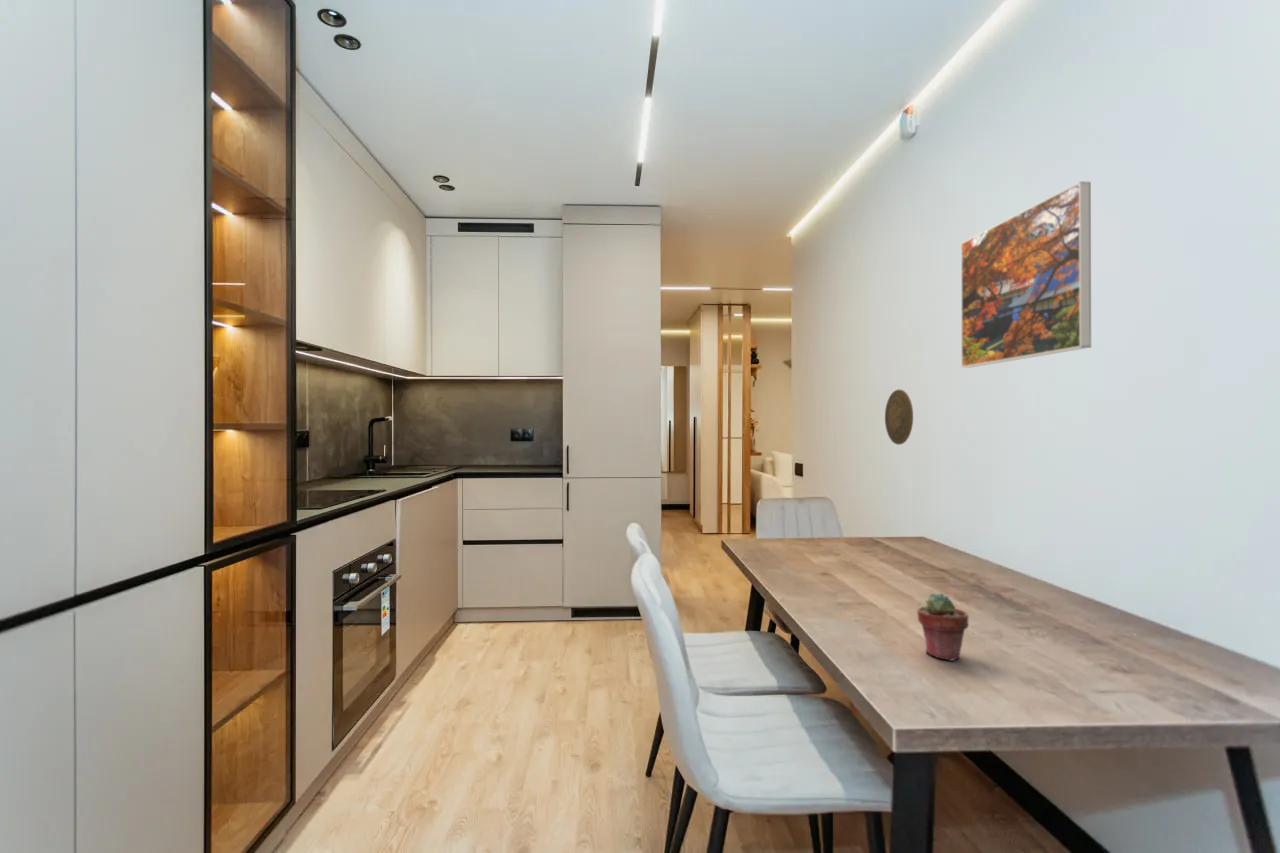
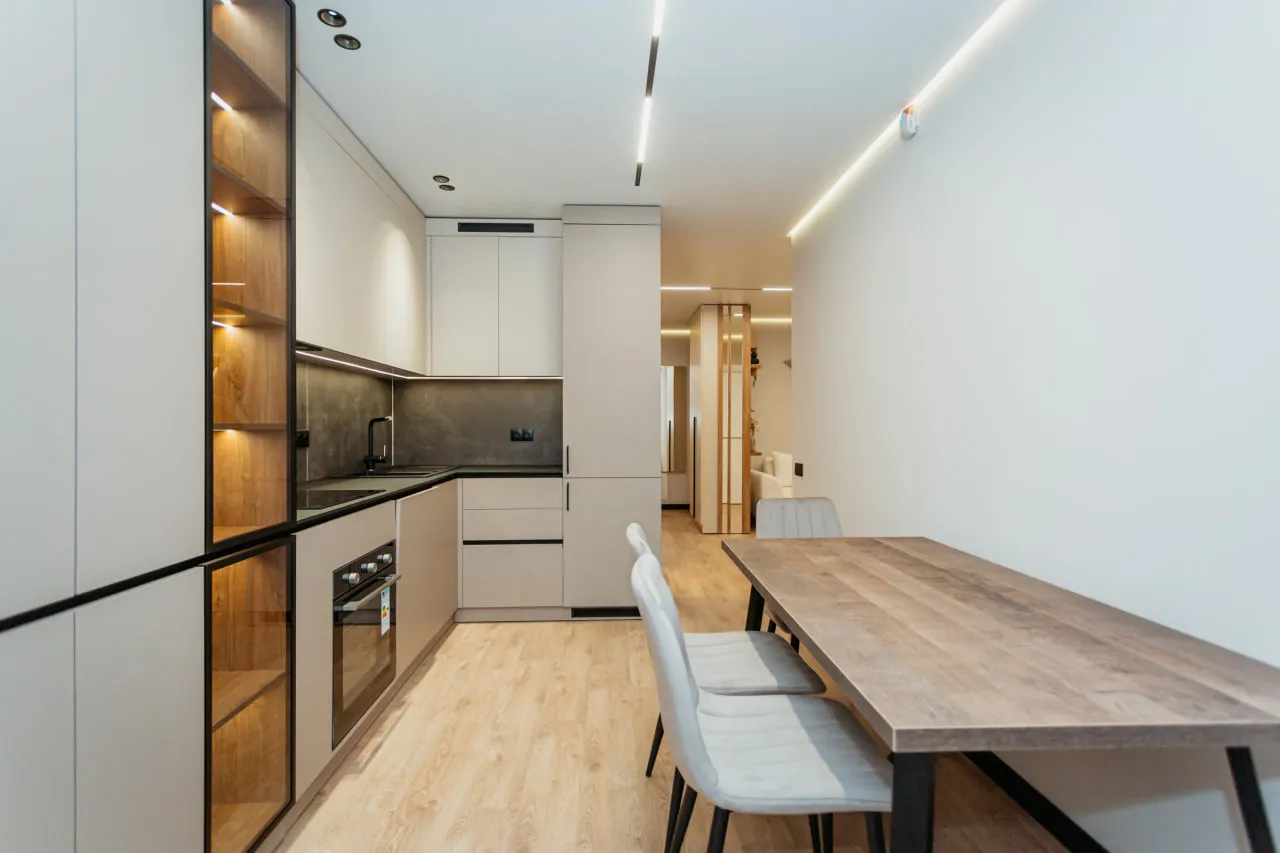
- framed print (1016, 287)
- potted succulent (942, 623)
- decorative plate (896, 417)
